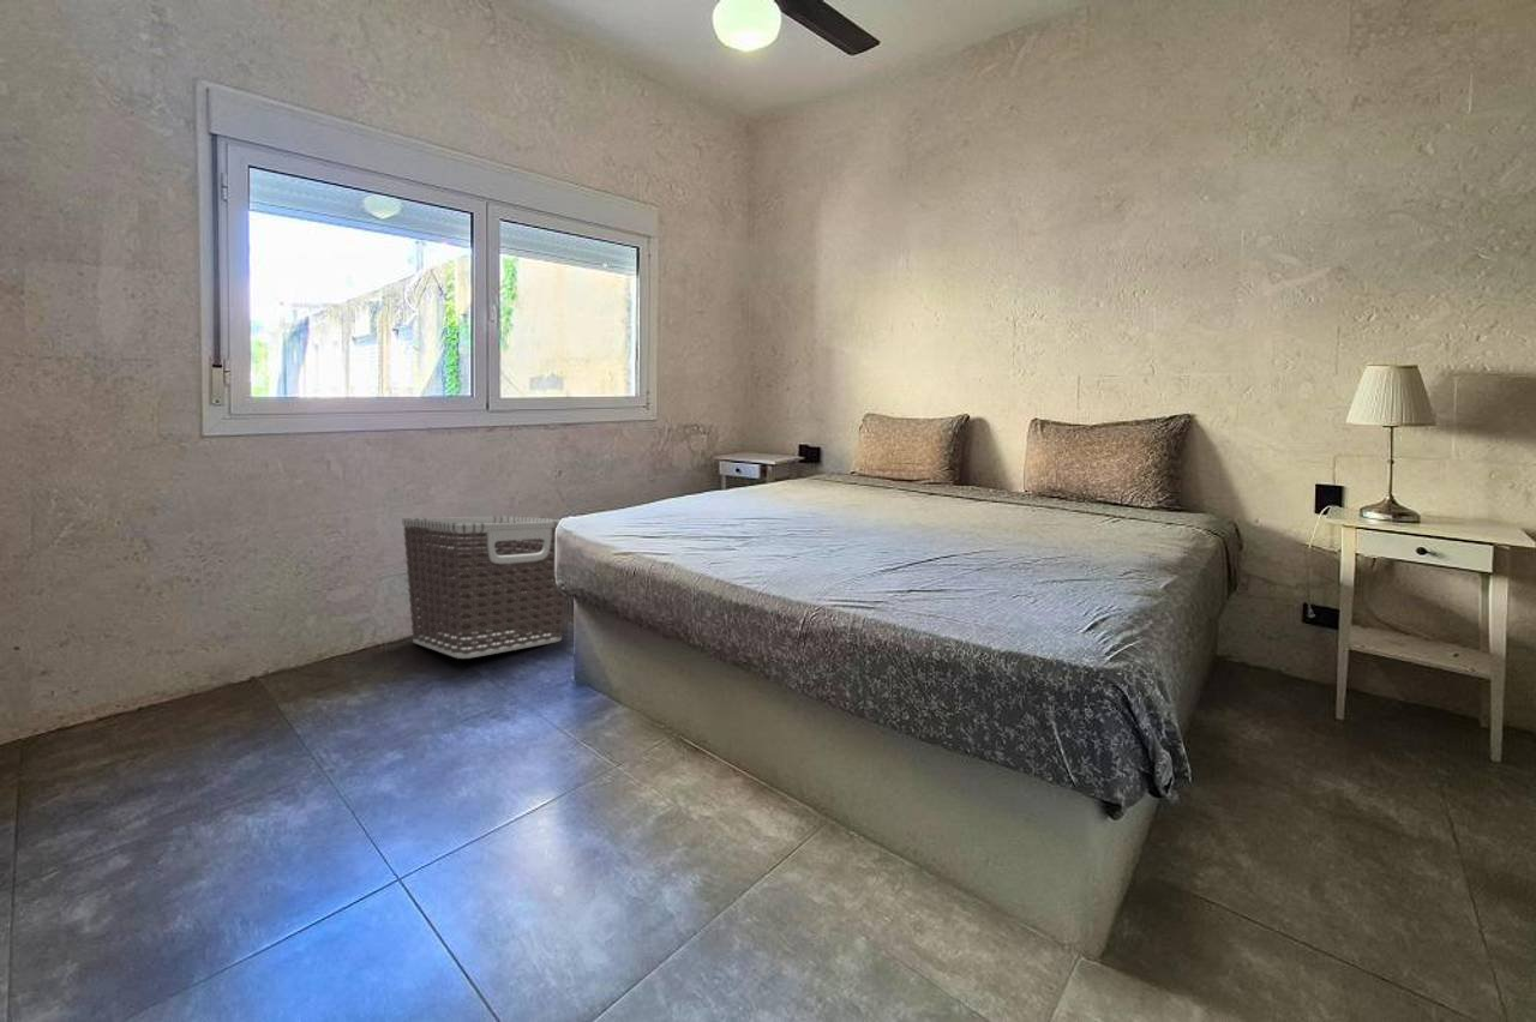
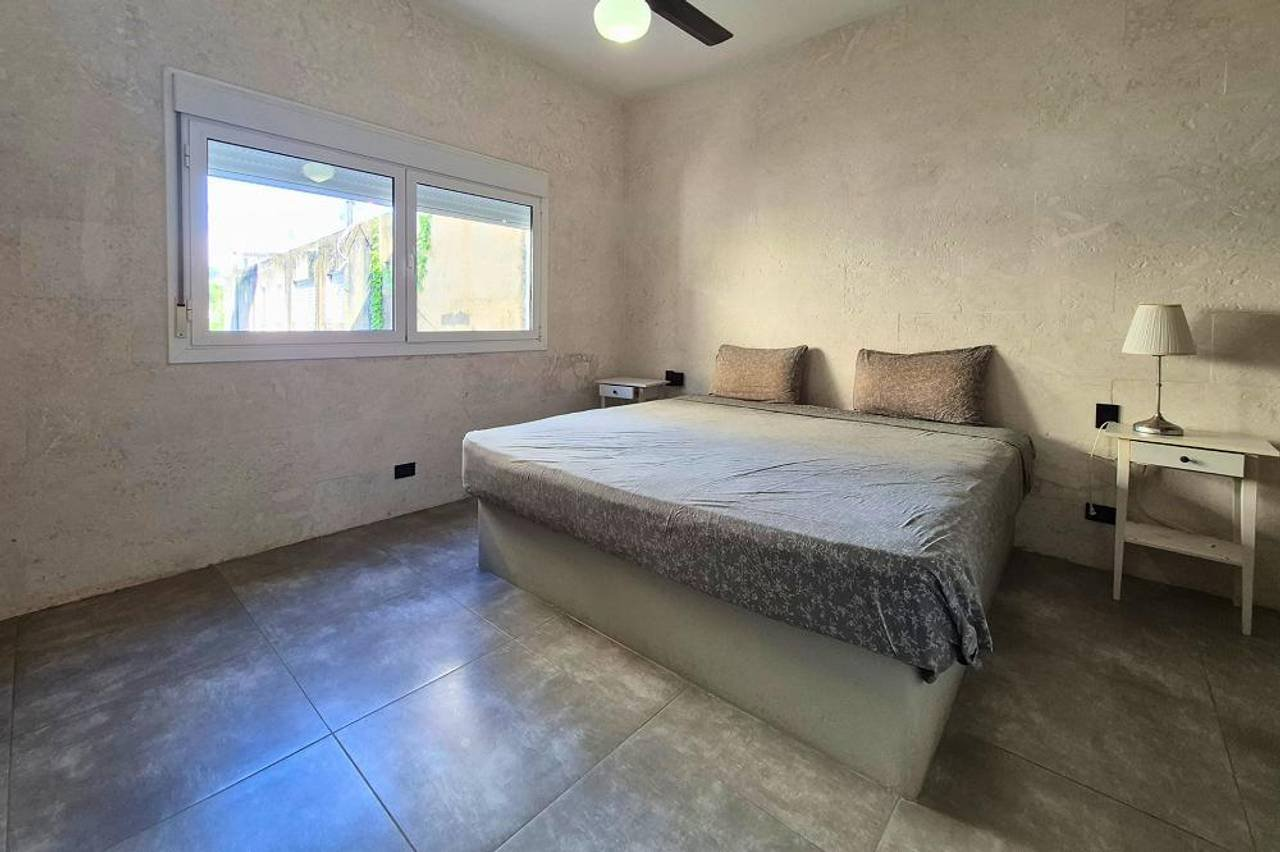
- clothes hamper (488, 579)
